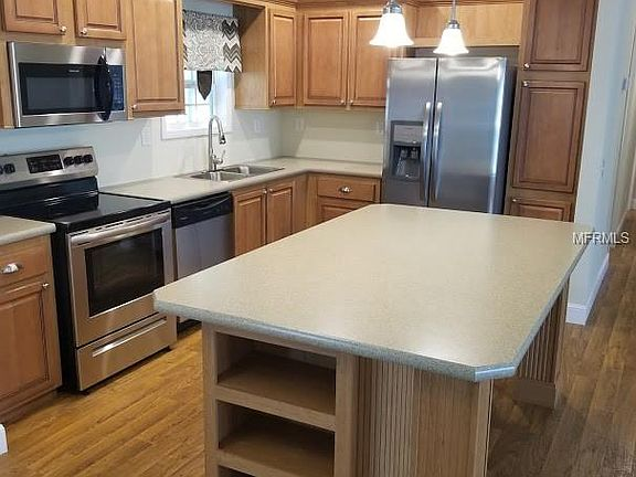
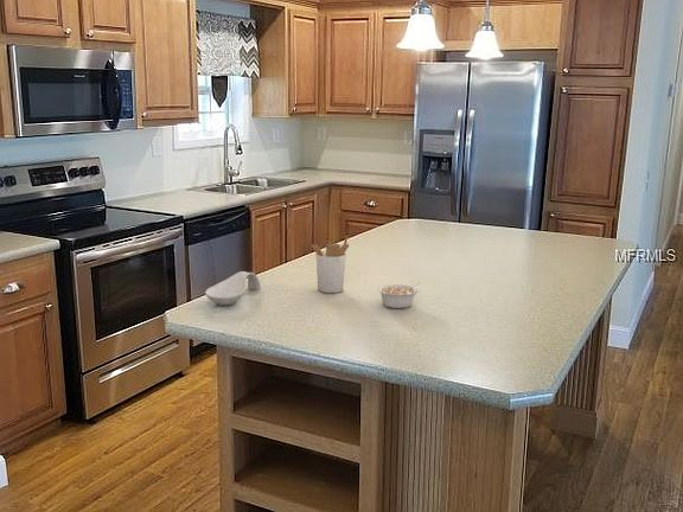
+ legume (397, 294)
+ utensil holder (332, 264)
+ spoon rest (235, 287)
